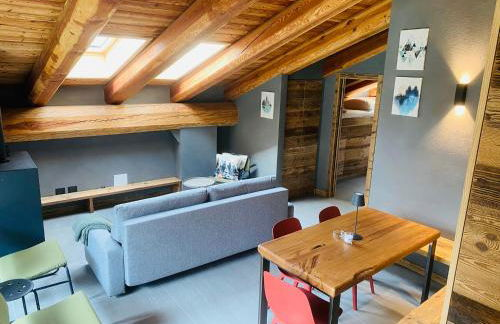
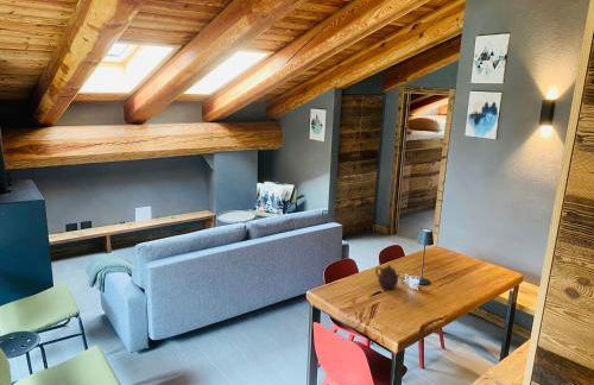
+ teapot (387, 274)
